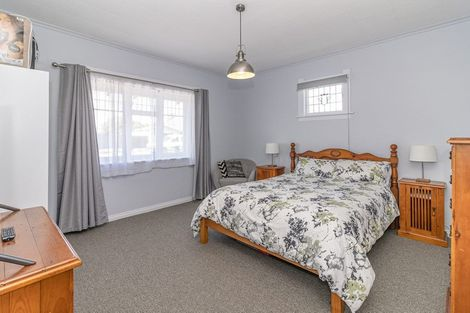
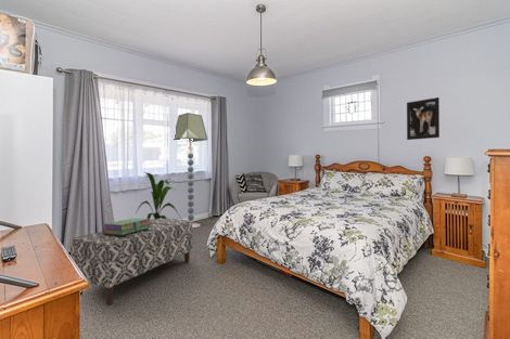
+ floor lamp (190, 170)
+ house plant (161, 205)
+ bench (140, 252)
+ stack of books (128, 225)
+ wall art (422, 119)
